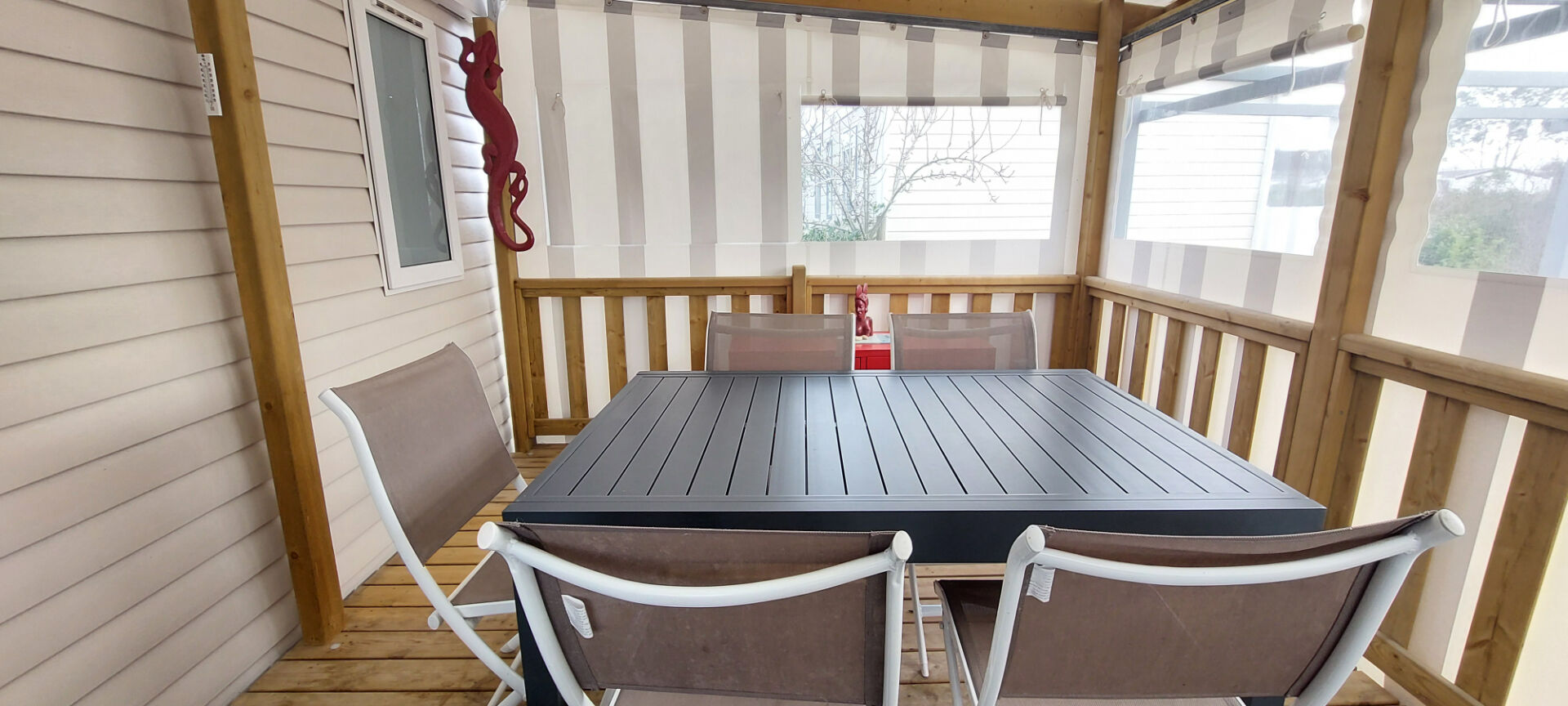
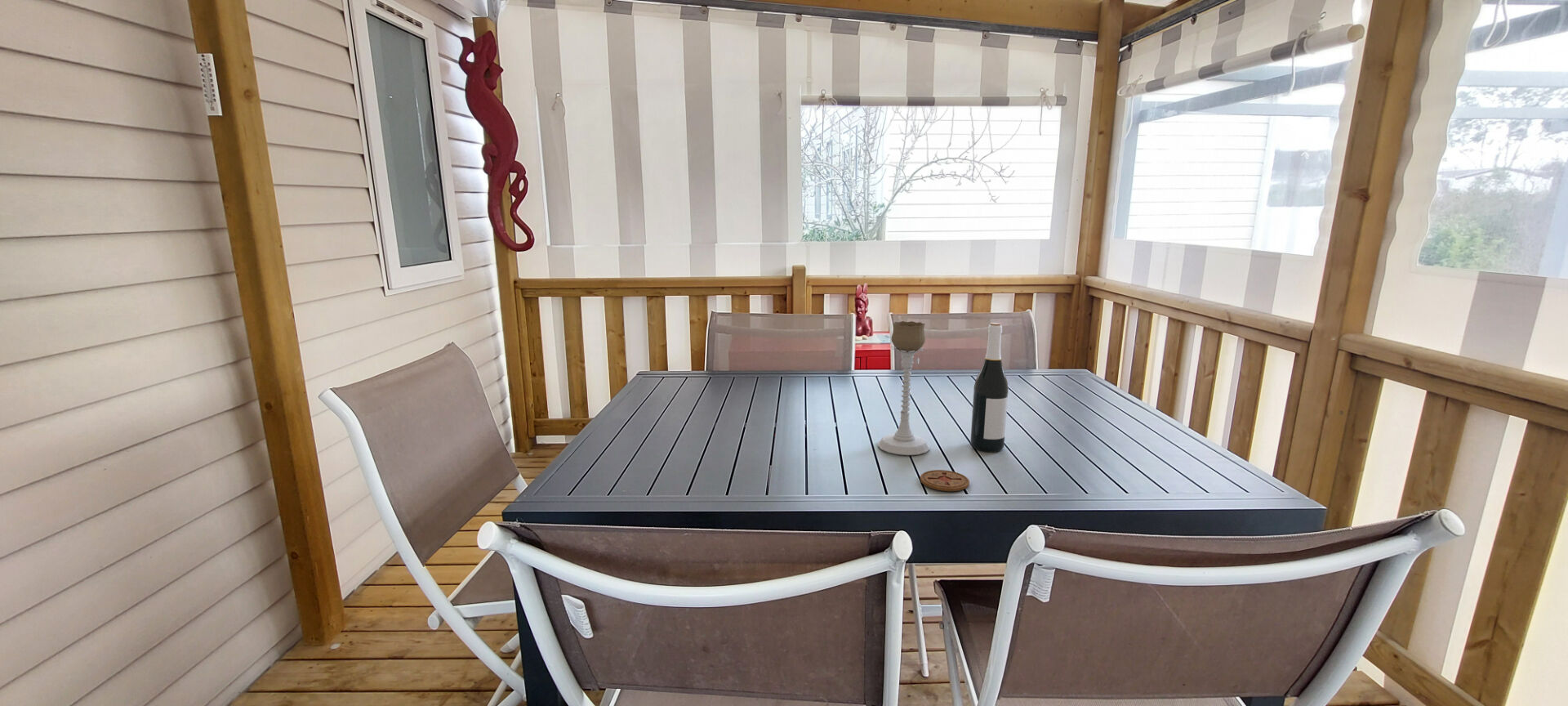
+ wine bottle (991, 386)
+ coaster (944, 480)
+ candle holder (906, 386)
